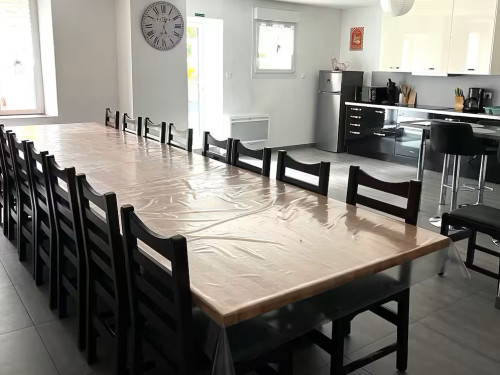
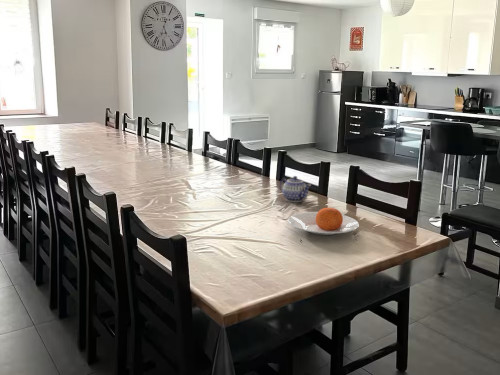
+ teapot (295, 188)
+ plate (323, 219)
